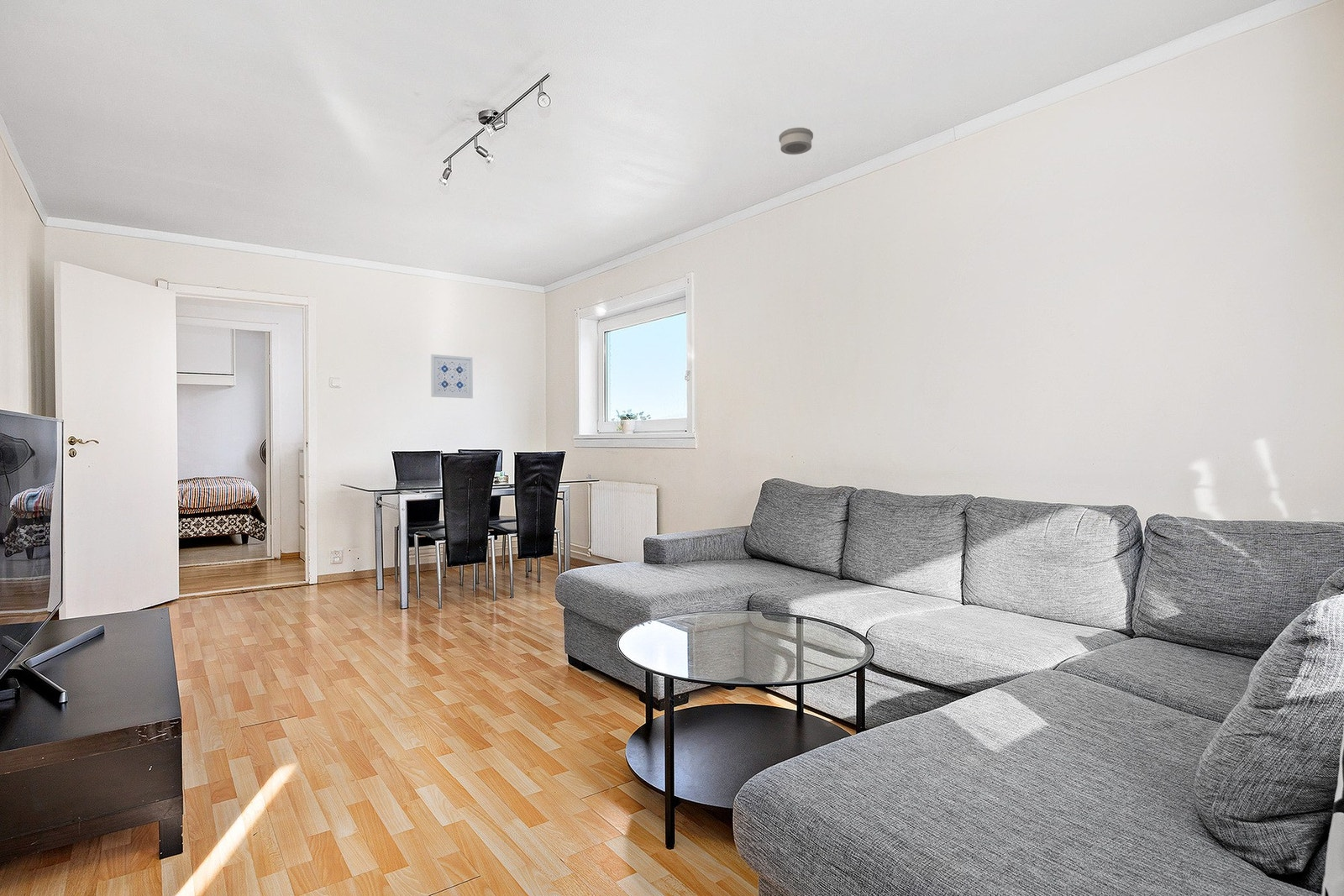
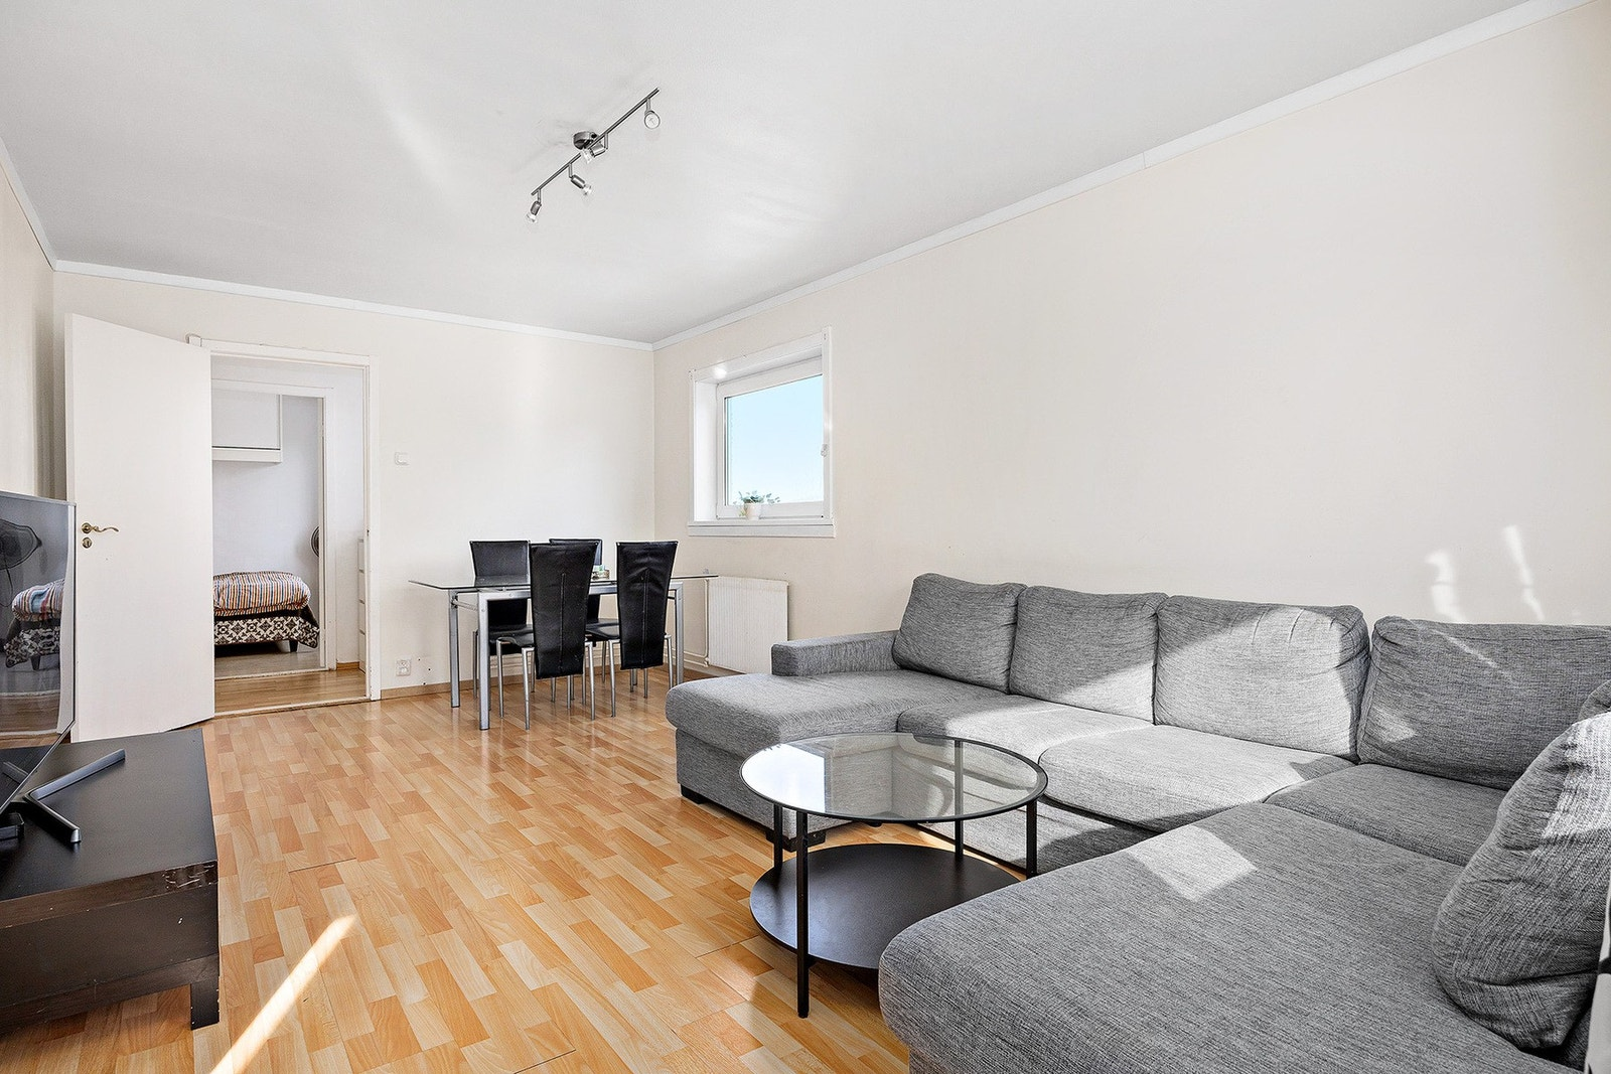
- wall art (452, 376)
- smoke detector (795, 139)
